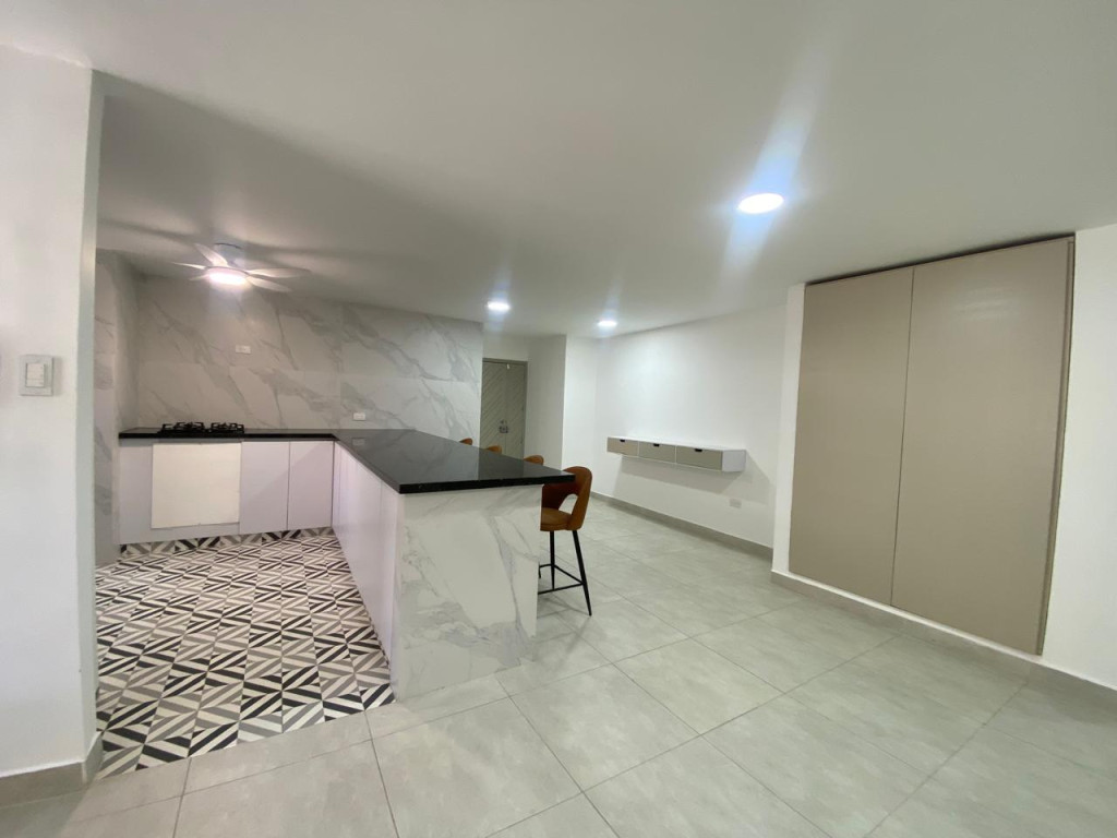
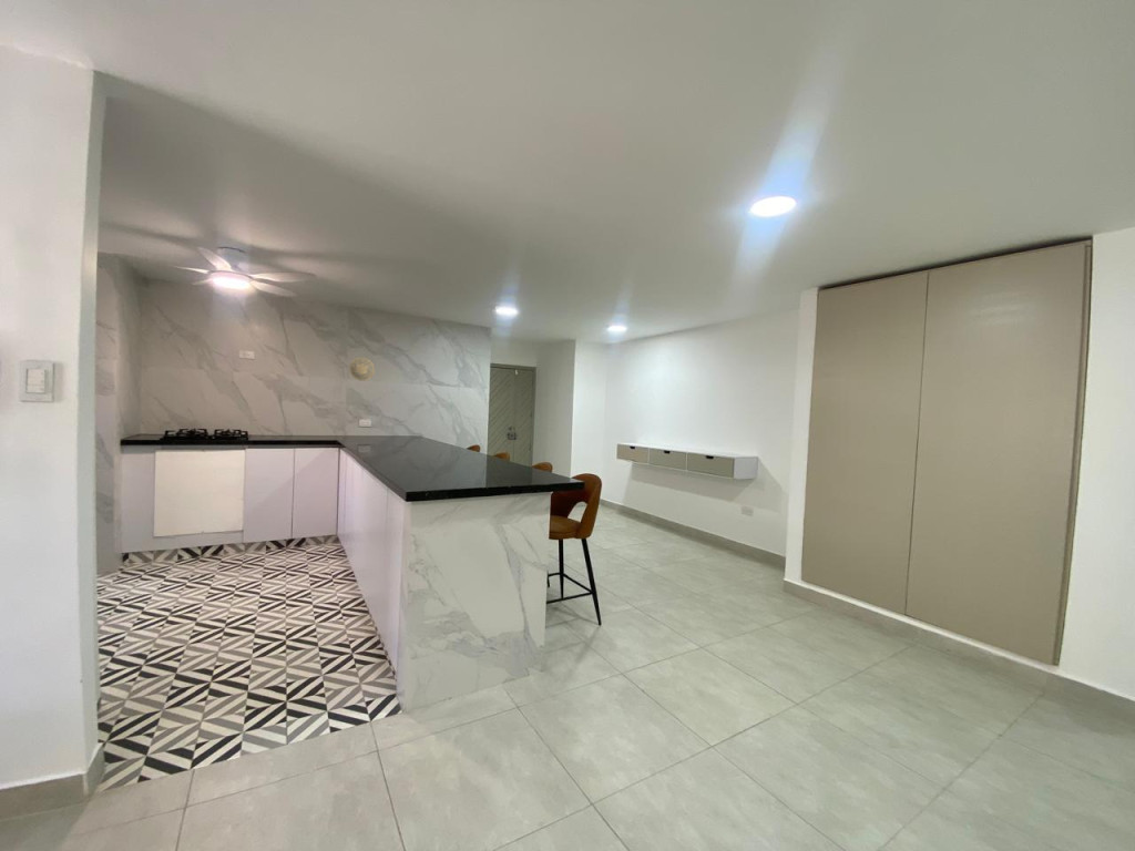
+ decorative plate (361, 369)
